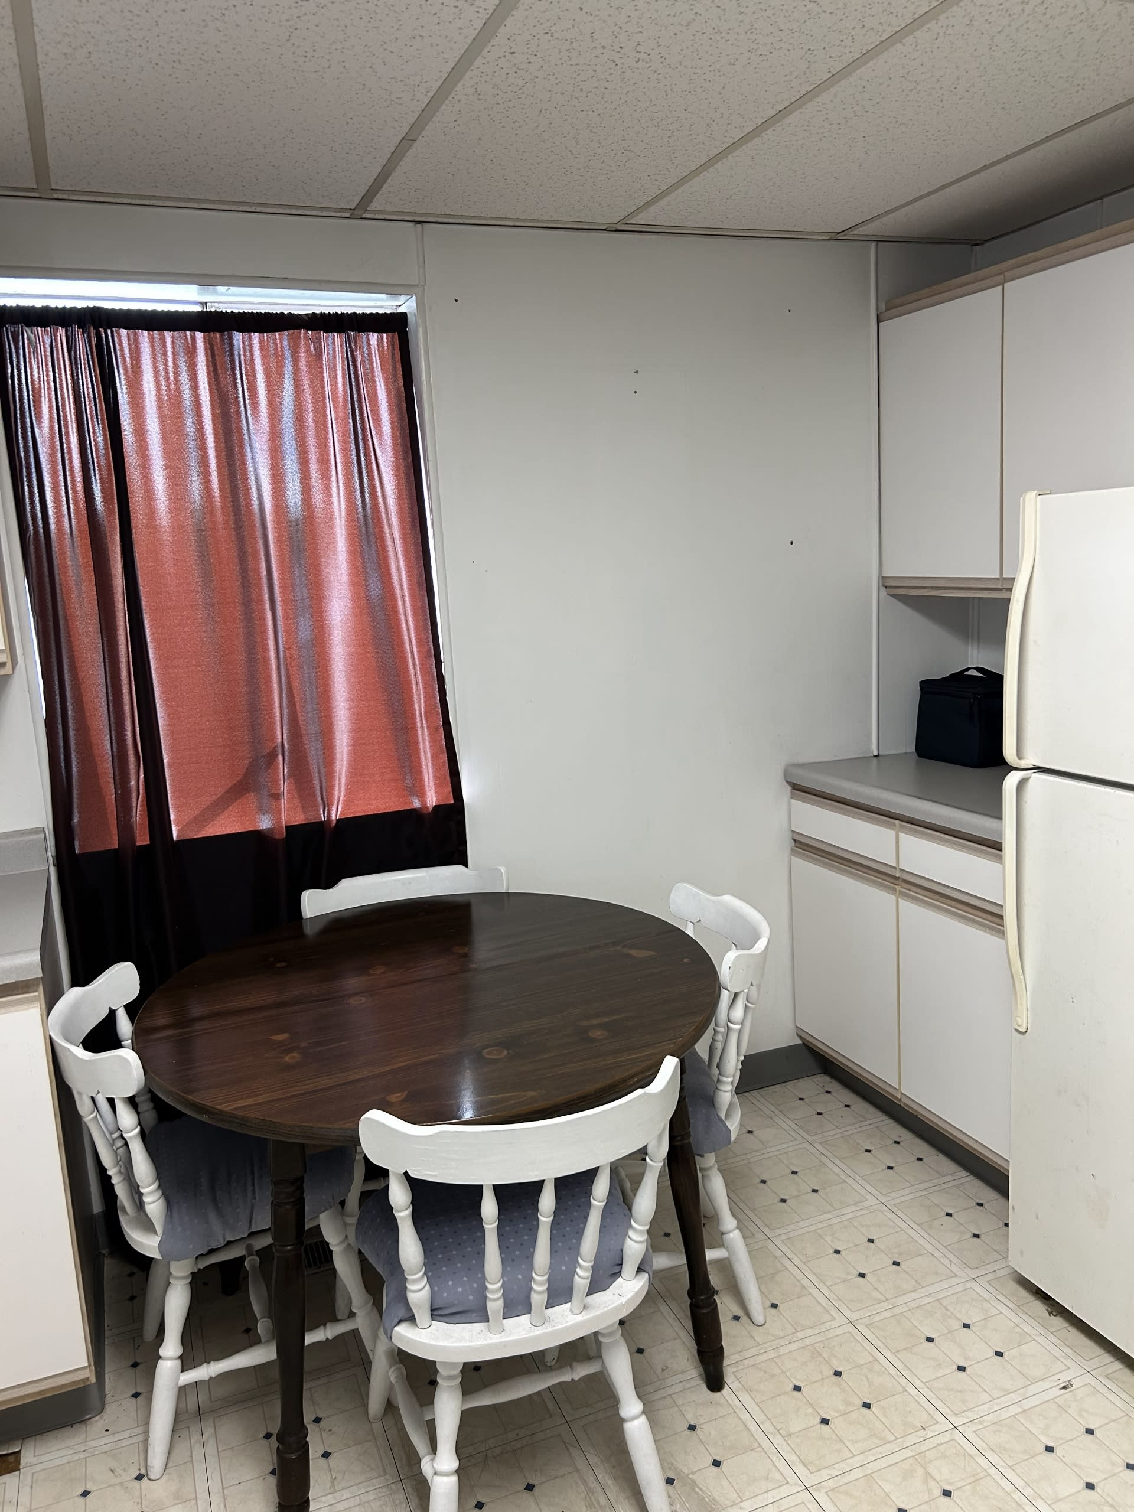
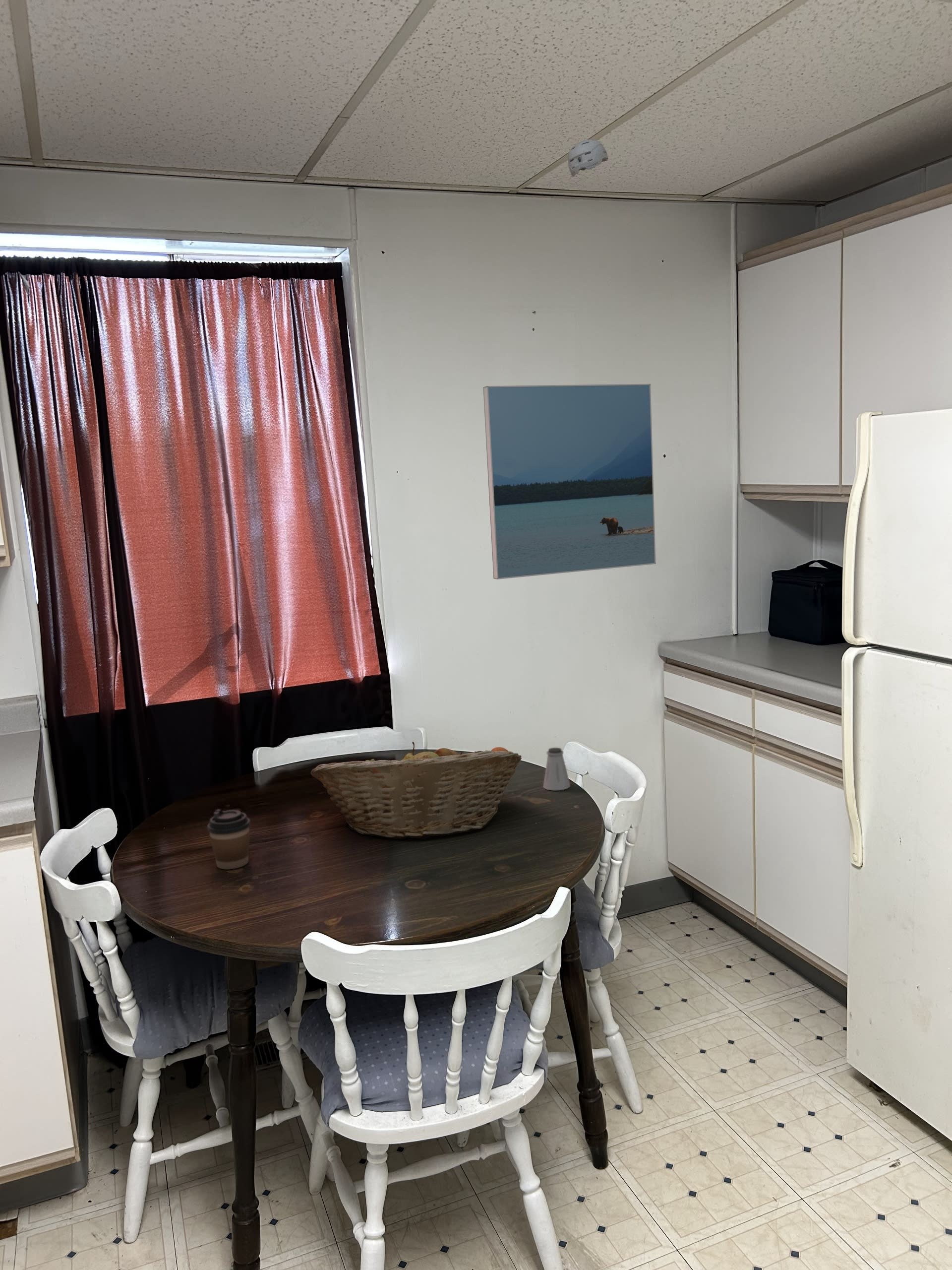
+ coffee cup (230, 837)
+ fruit basket (417, 780)
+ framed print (573, 479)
+ smoke detector (588, 159)
+ saltshaker (555, 767)
